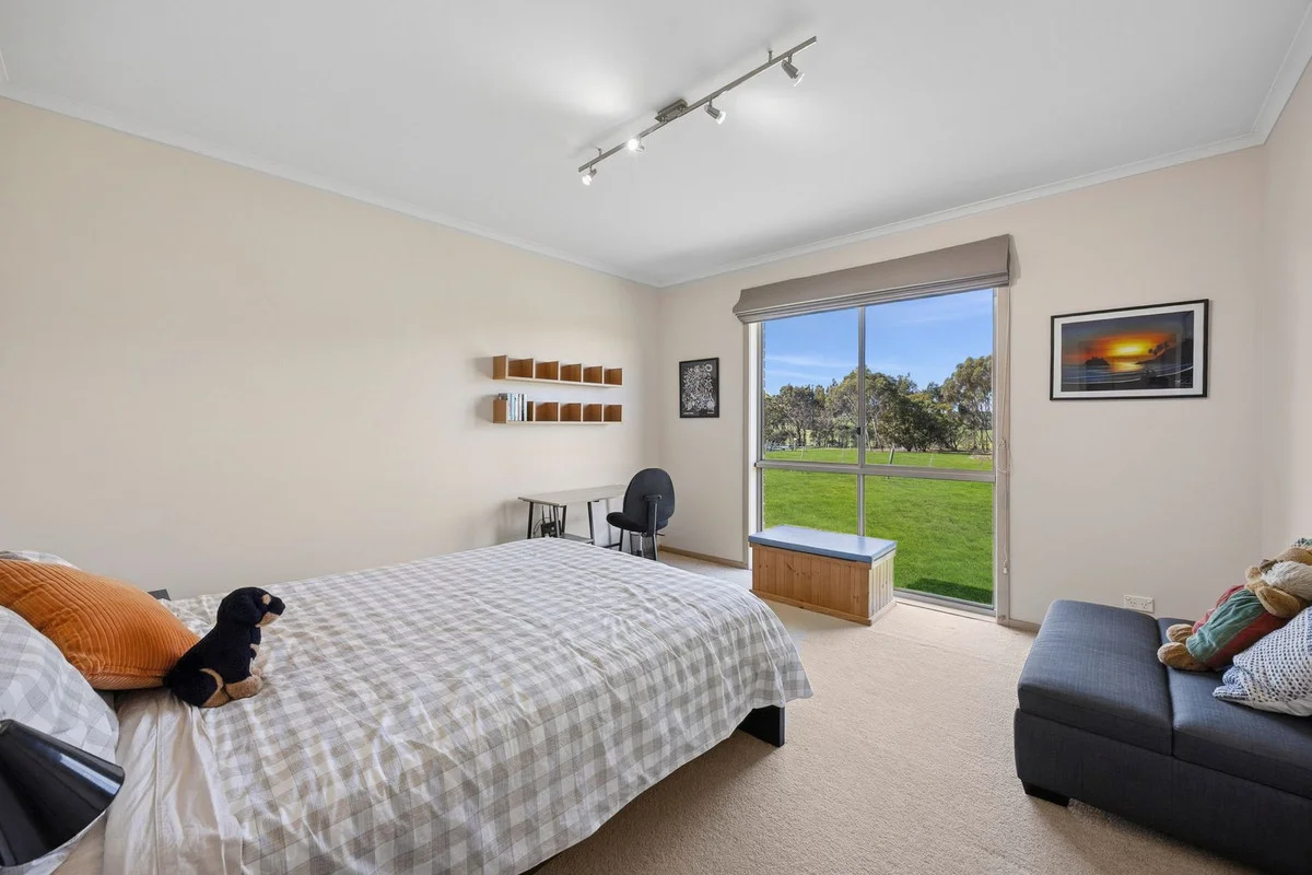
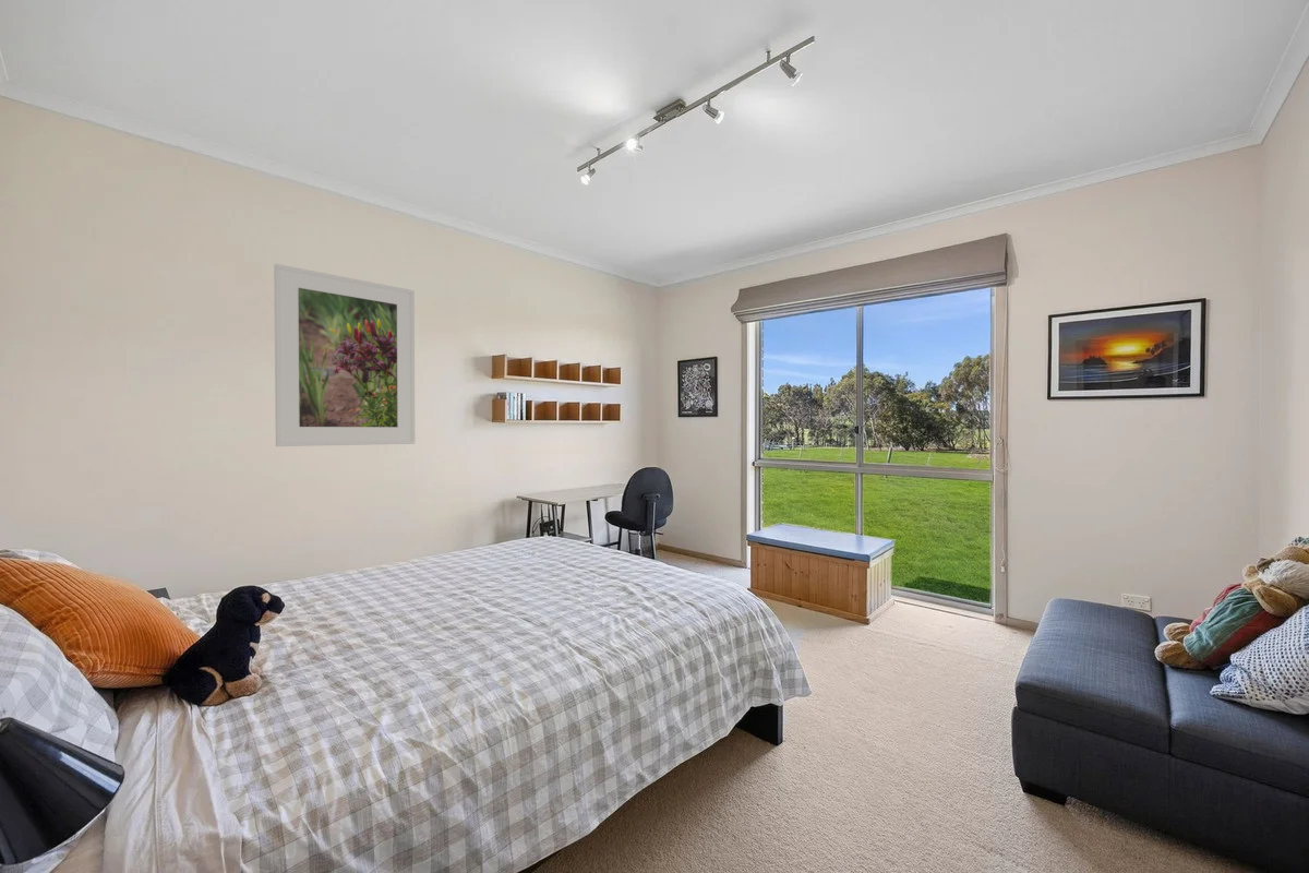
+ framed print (350, 361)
